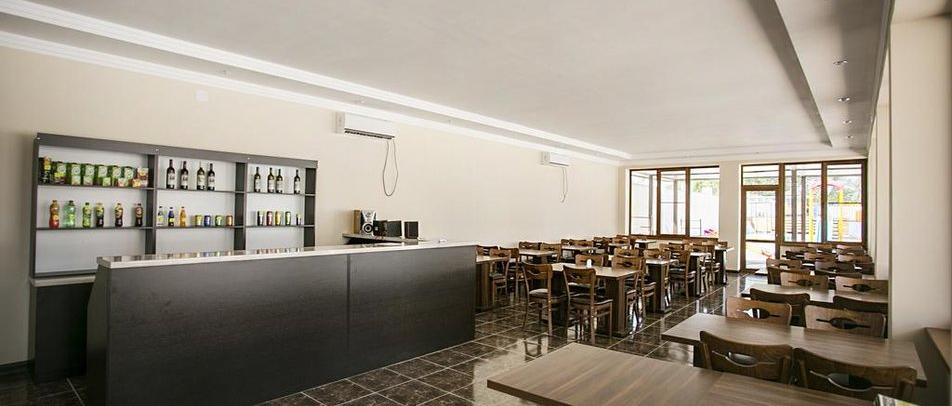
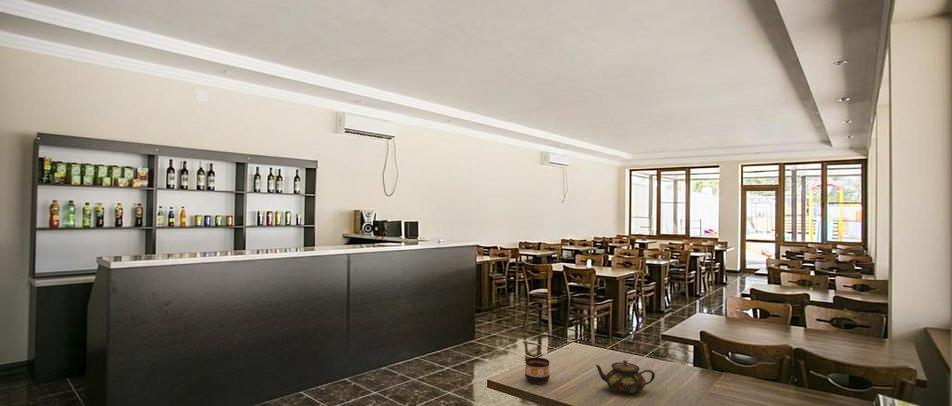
+ teapot (624, 374)
+ cup (537, 370)
